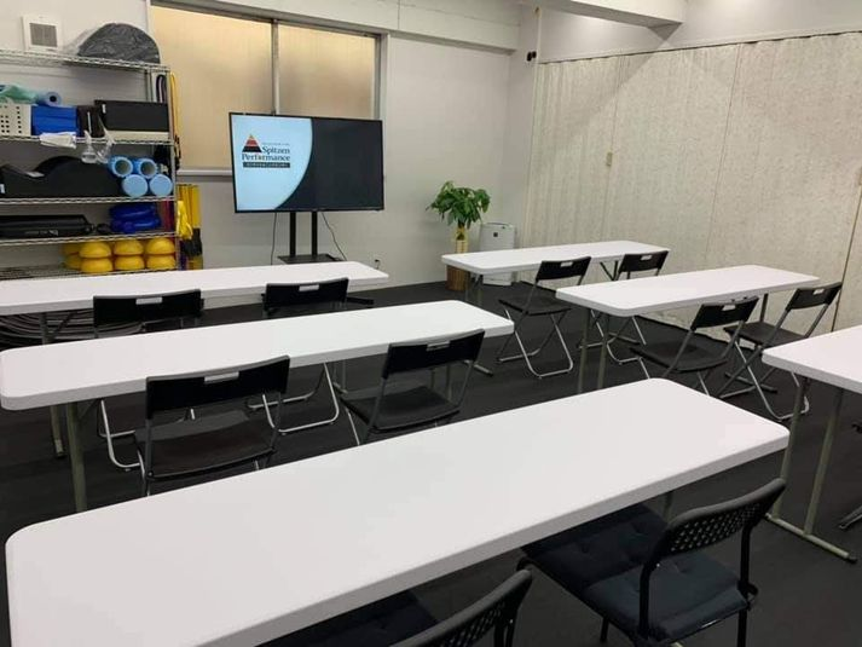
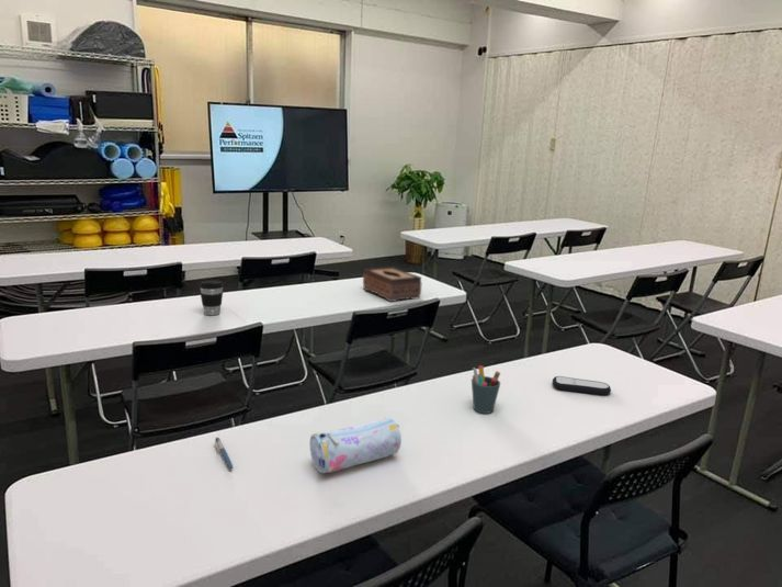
+ tissue box (392, 283)
+ pencil case (355, 442)
+ pen holder (485, 387)
+ pen (223, 452)
+ remote control (581, 385)
+ coffee cup (212, 297)
